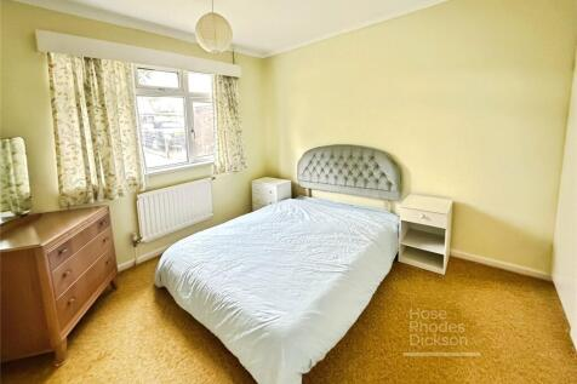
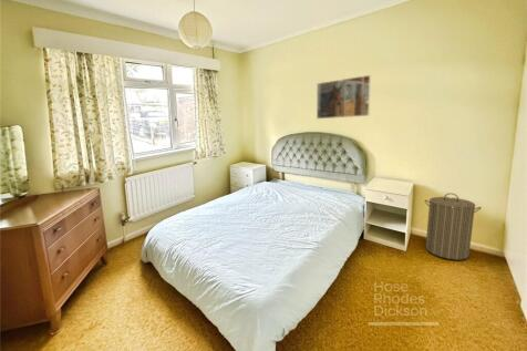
+ laundry hamper (448, 223)
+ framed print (341, 99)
